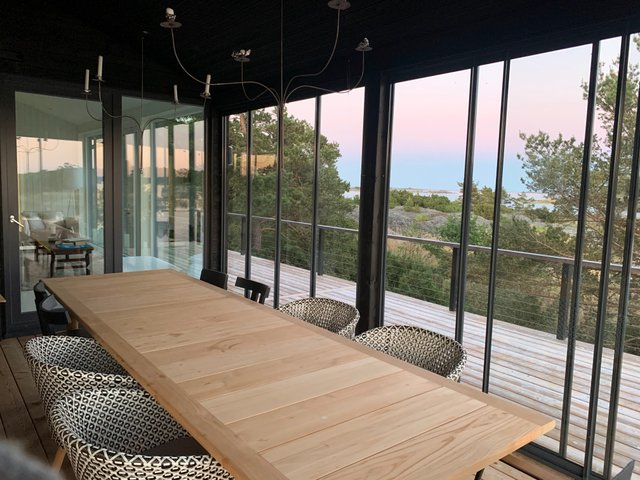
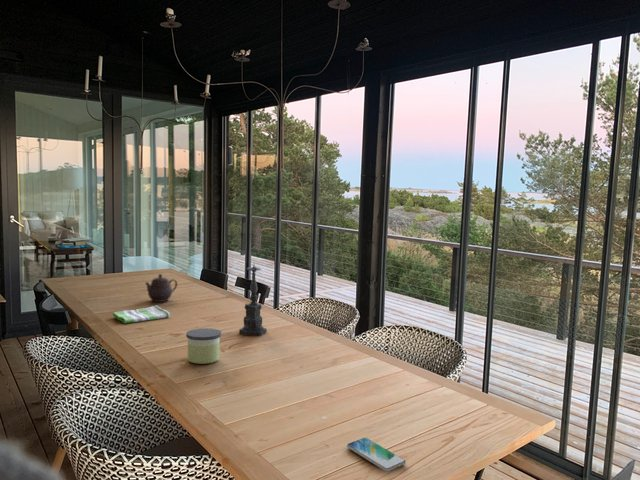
+ candle holder (254, 295)
+ candle (203, 346)
+ dish towel (141, 313)
+ smartphone (375, 453)
+ teapot (161, 287)
